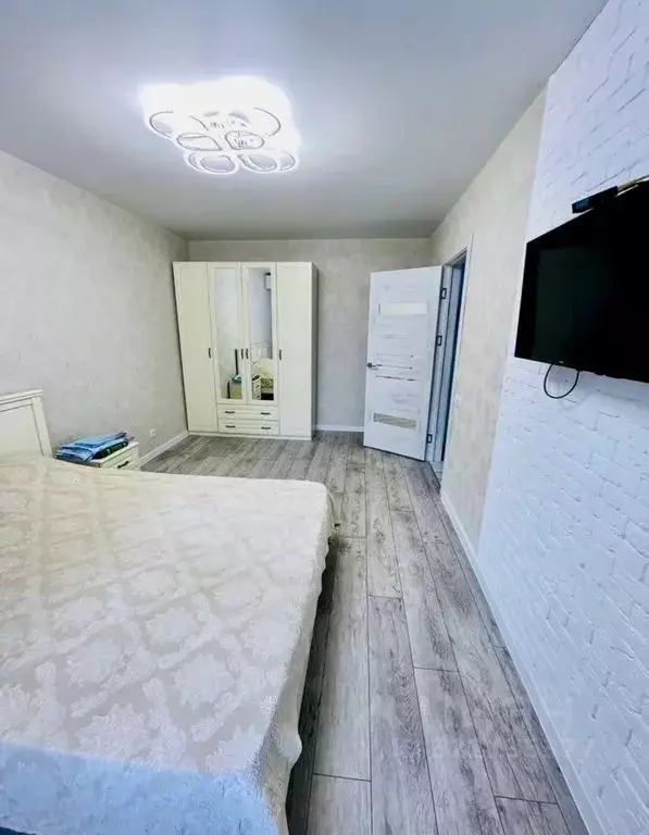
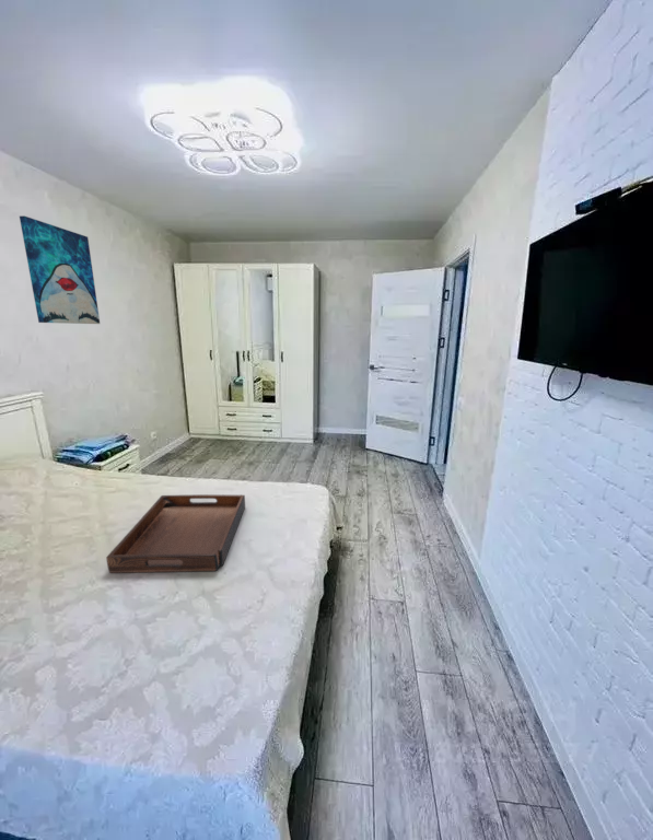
+ serving tray (187, 527)
+ wall art (65, 277)
